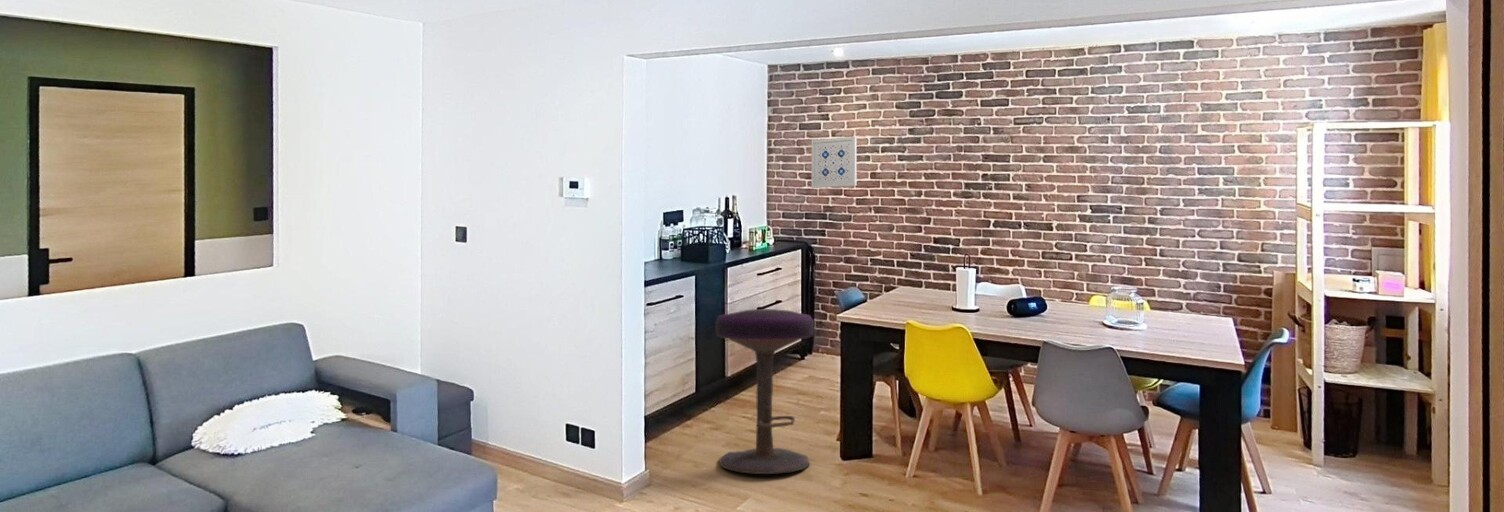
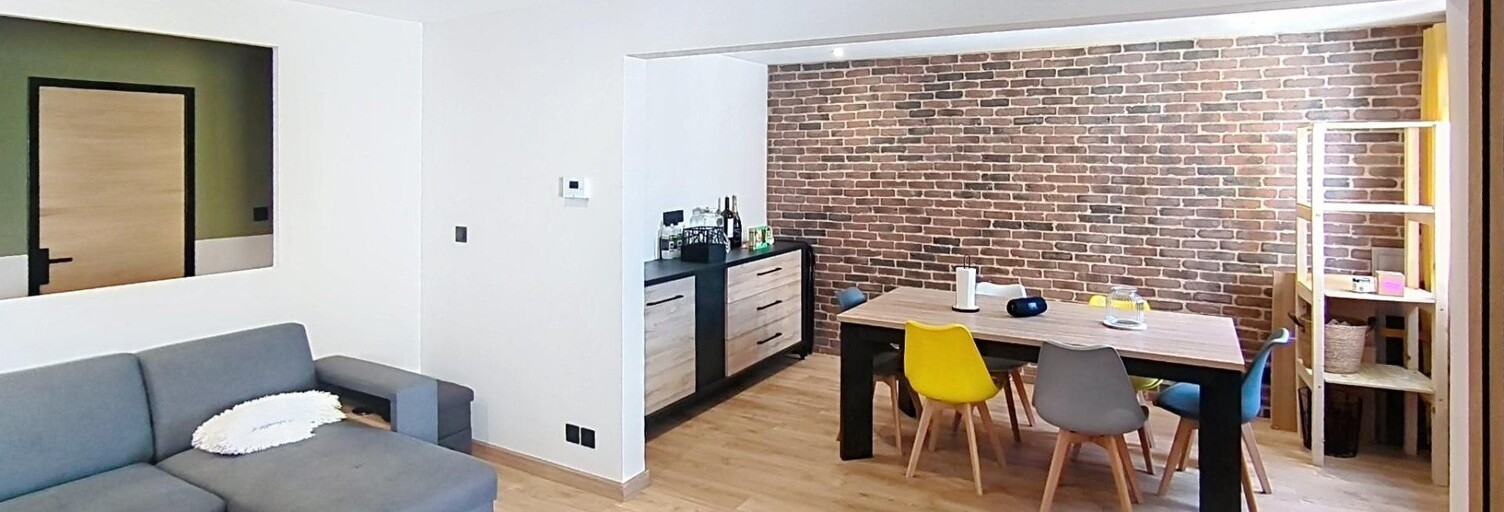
- wall art (833, 162)
- stool (764, 386)
